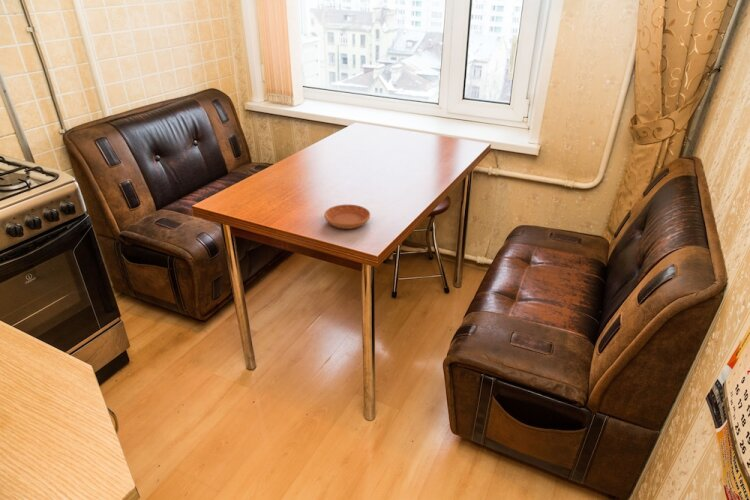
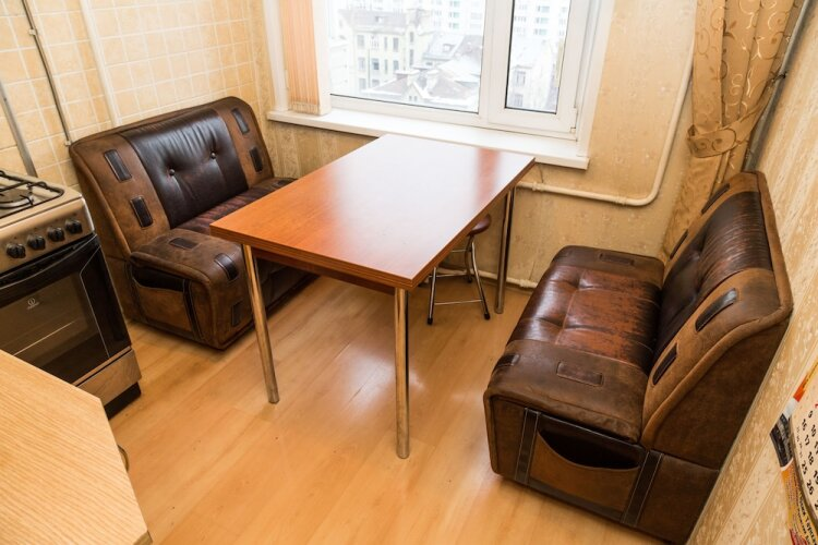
- saucer (347, 217)
